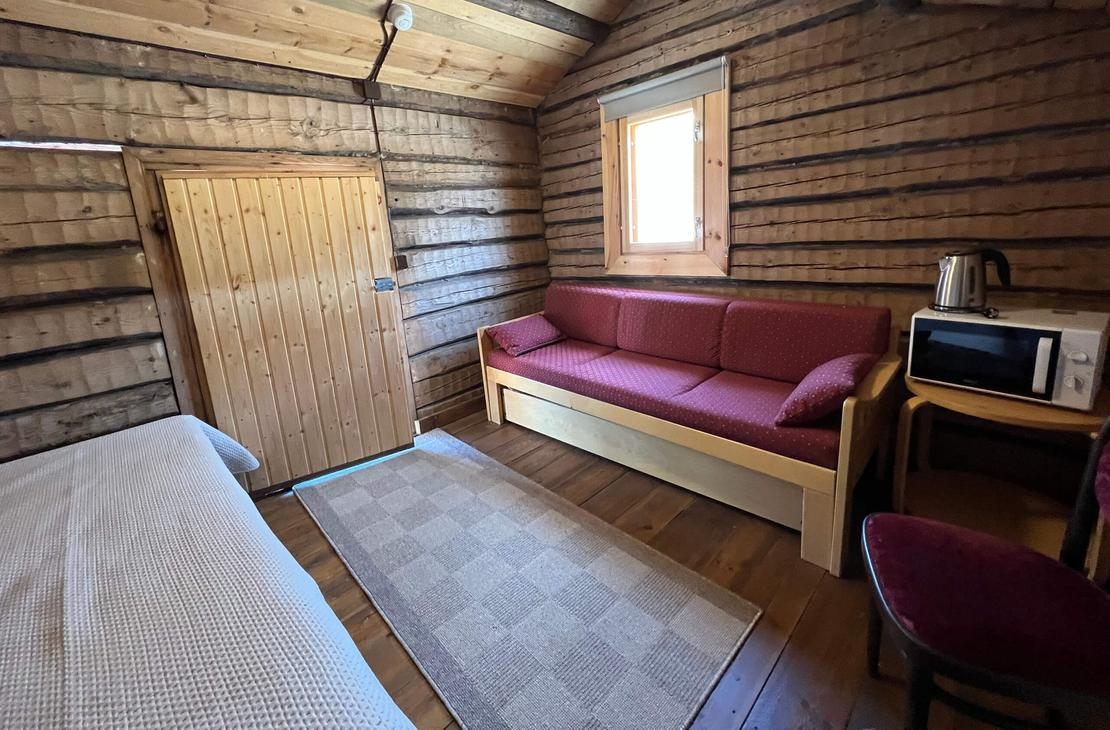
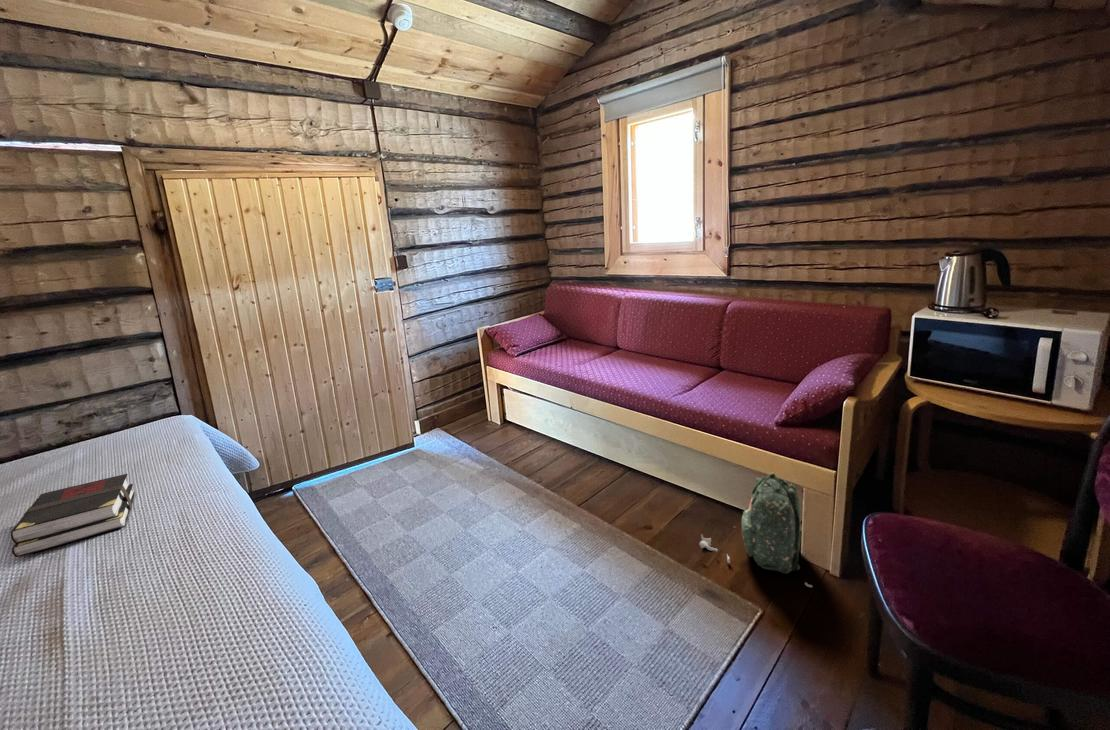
+ backpack (760, 520)
+ book (78, 510)
